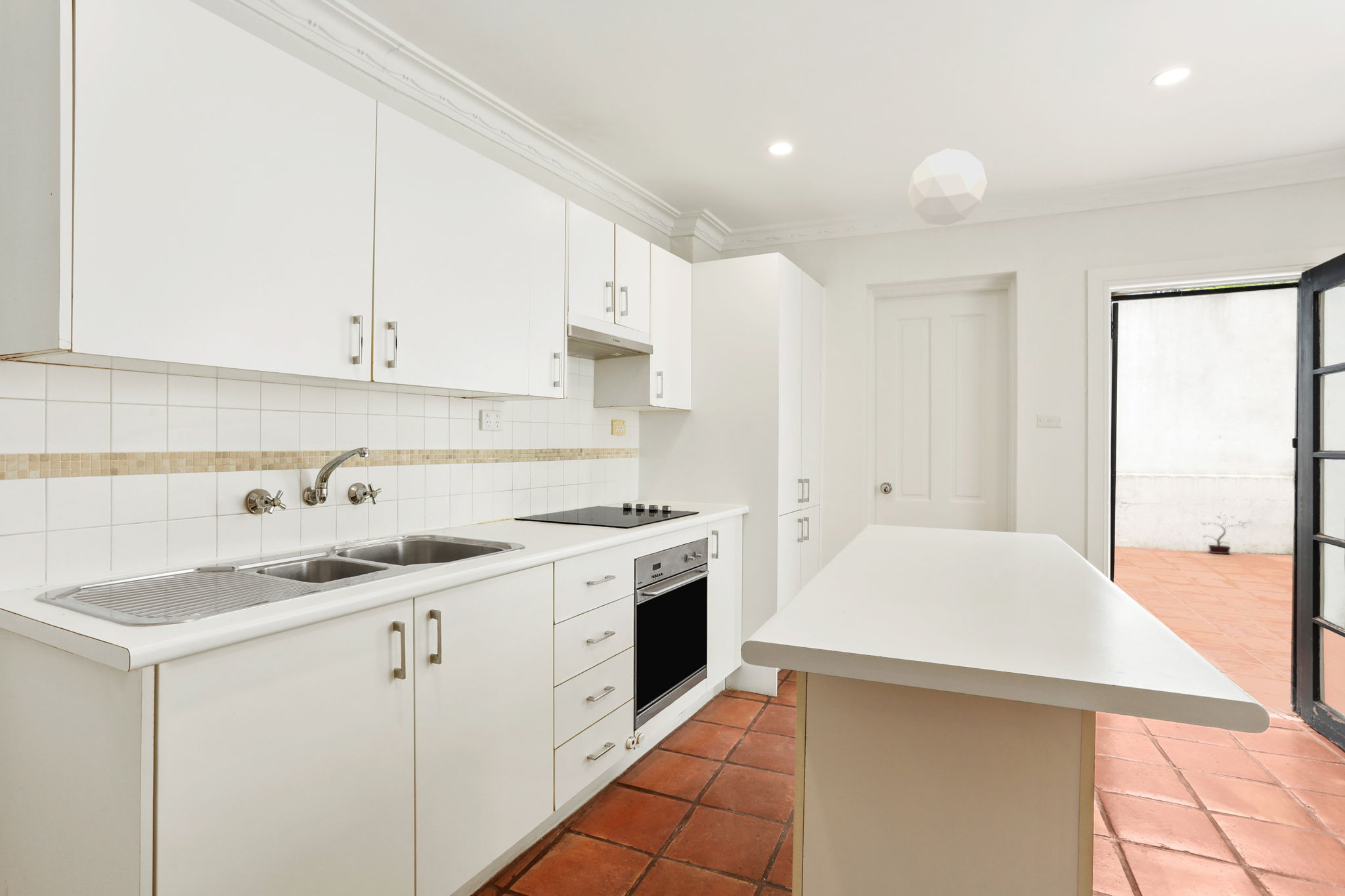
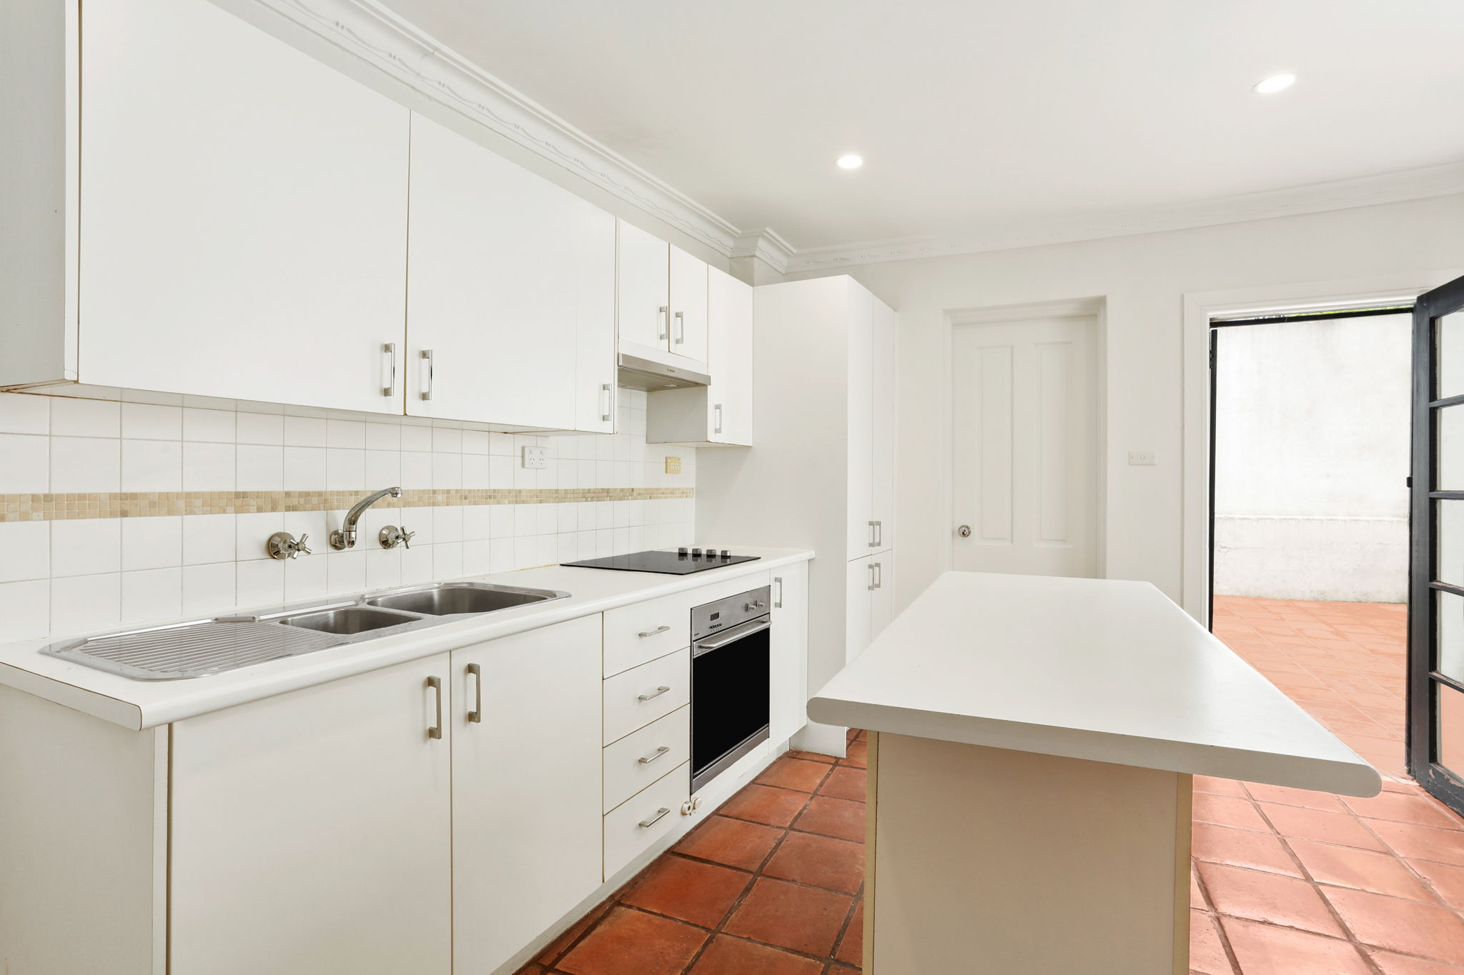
- pendant light (946, 183)
- potted plant (1225, 532)
